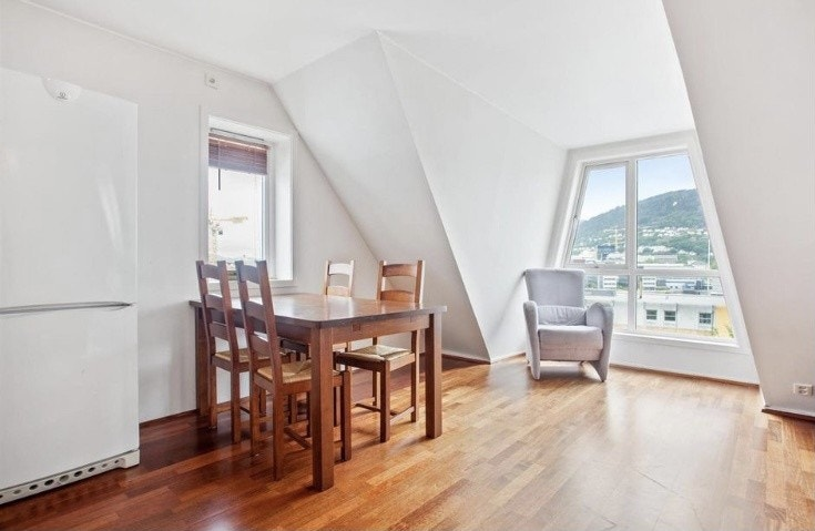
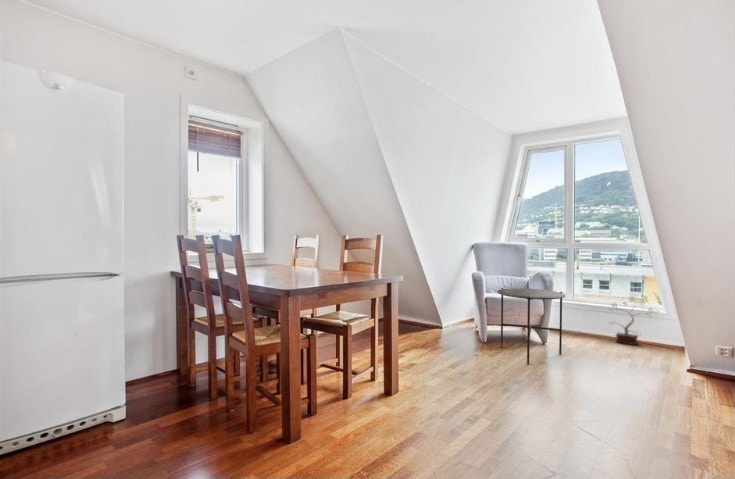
+ side table (529, 323)
+ potted plant (633, 320)
